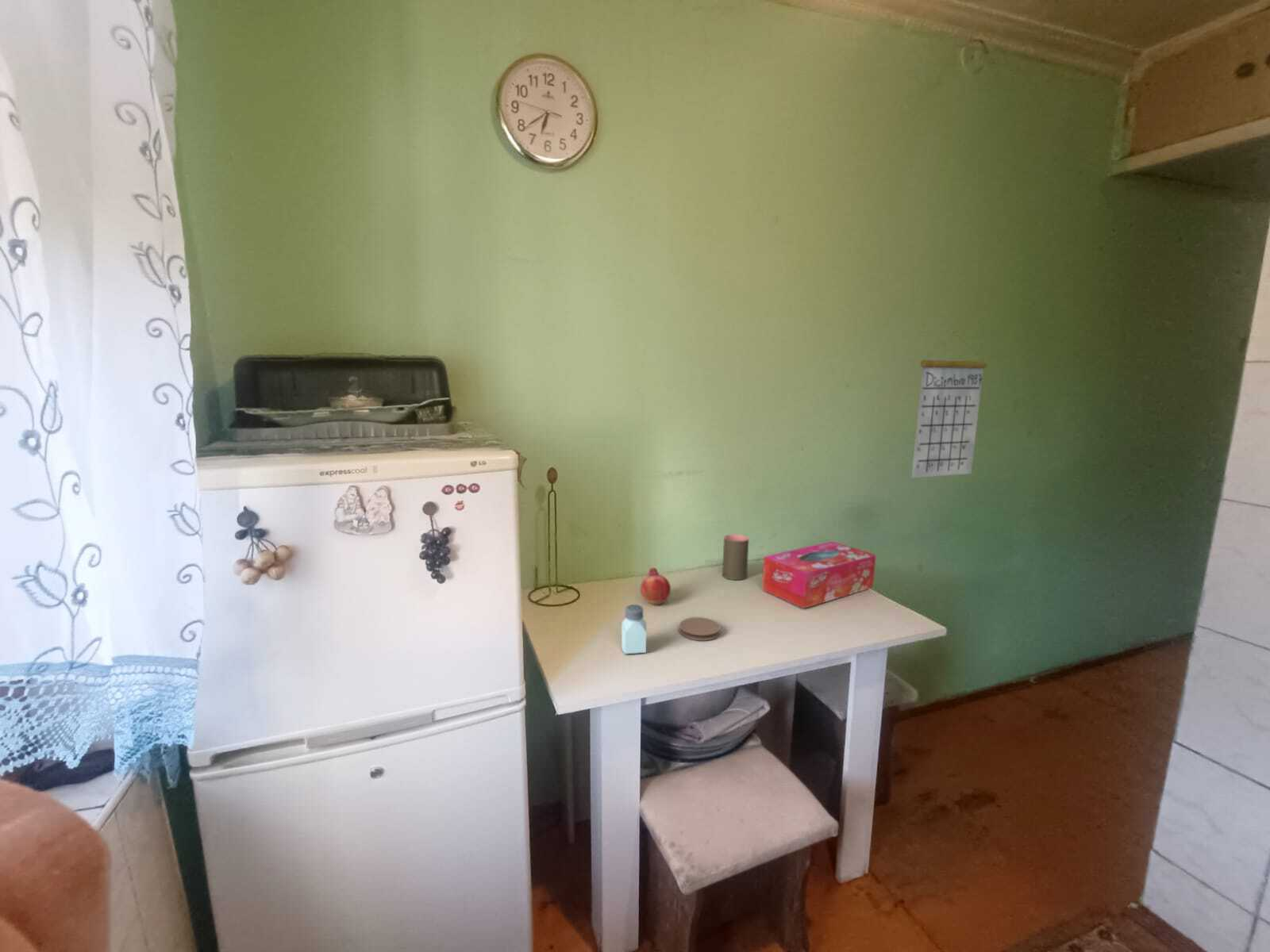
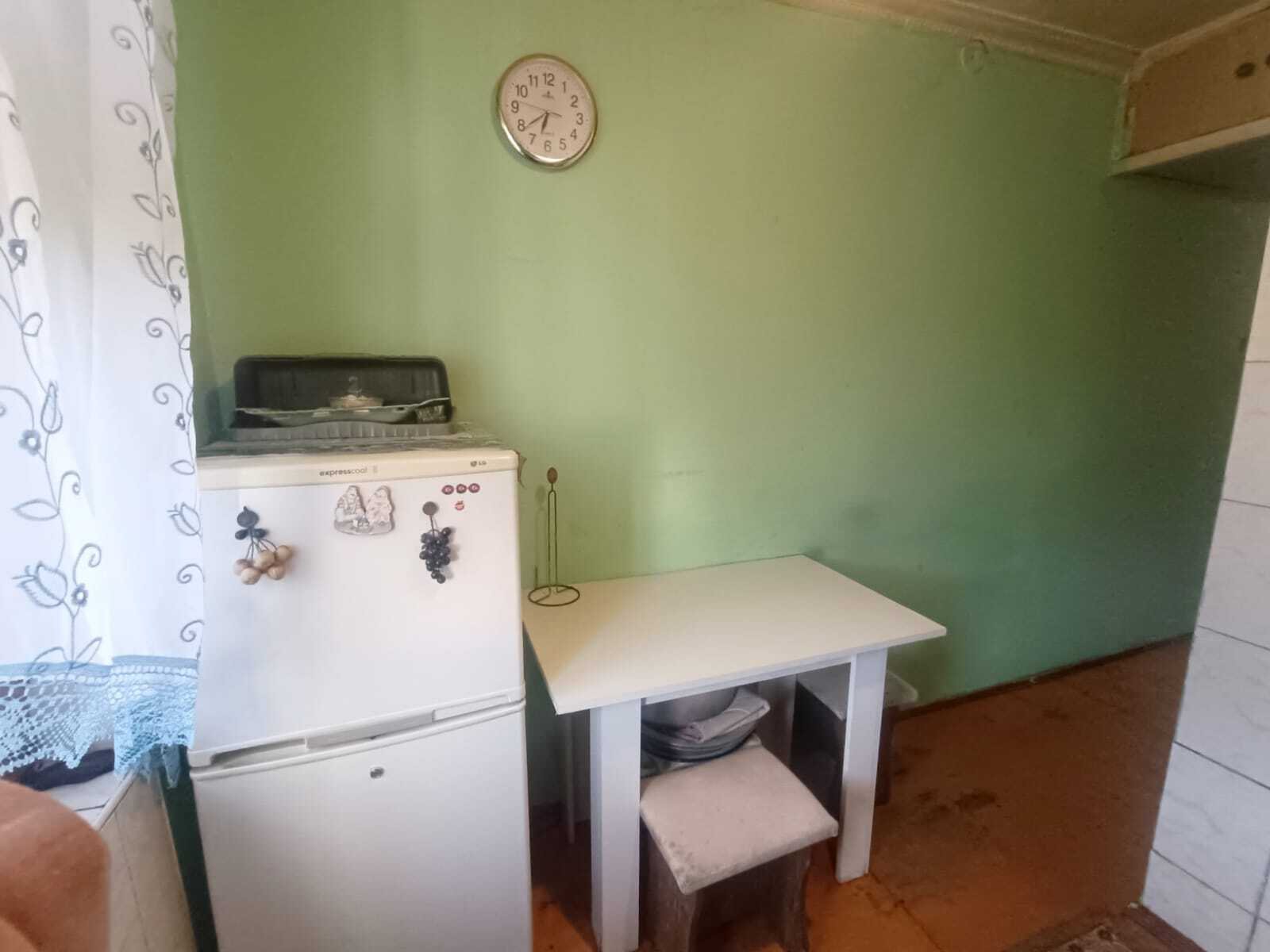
- calendar (949, 405)
- tissue box (819, 572)
- coaster (699, 628)
- fruit (655, 586)
- saltshaker (633, 628)
- cup (735, 556)
